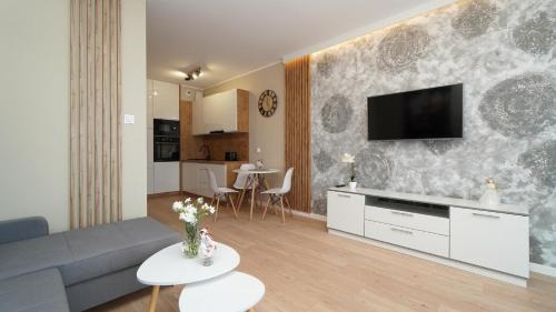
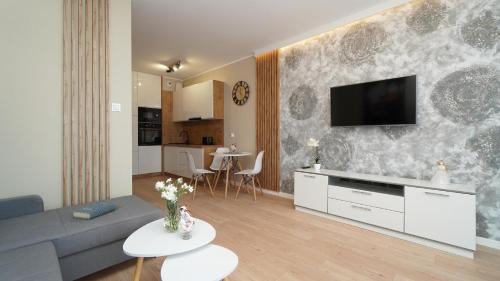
+ hardback book (95, 210)
